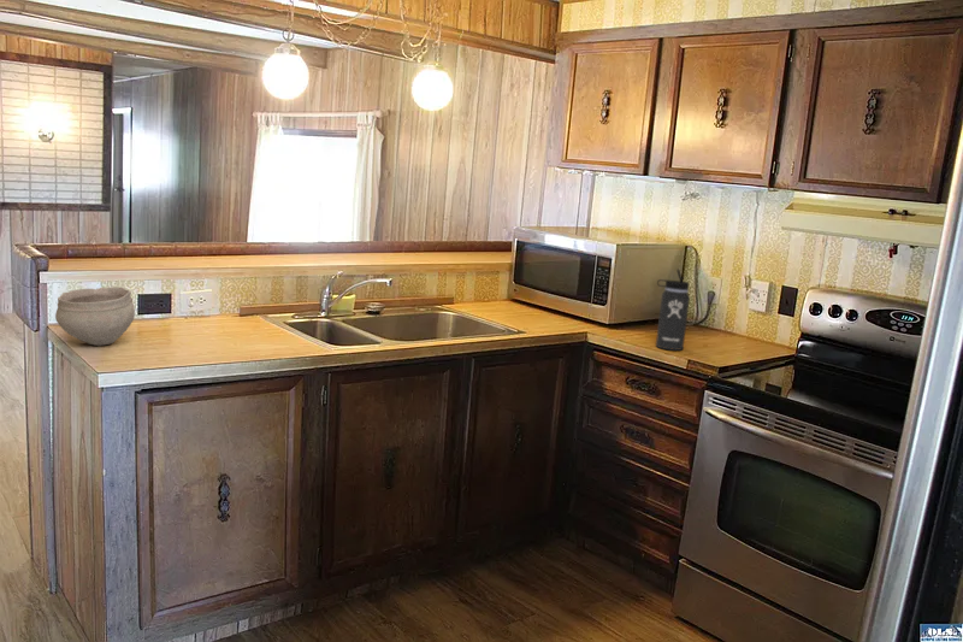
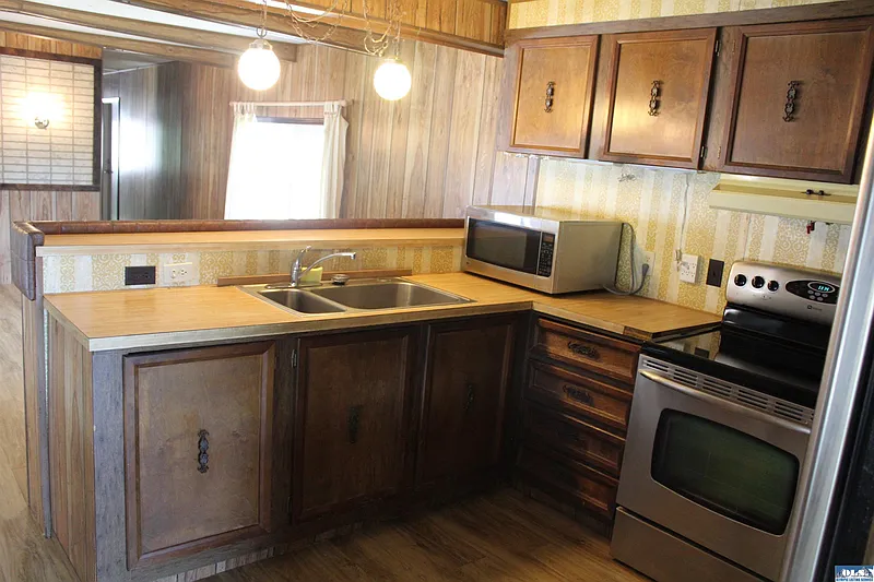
- thermos bottle (670, 307)
- bowl (95, 316)
